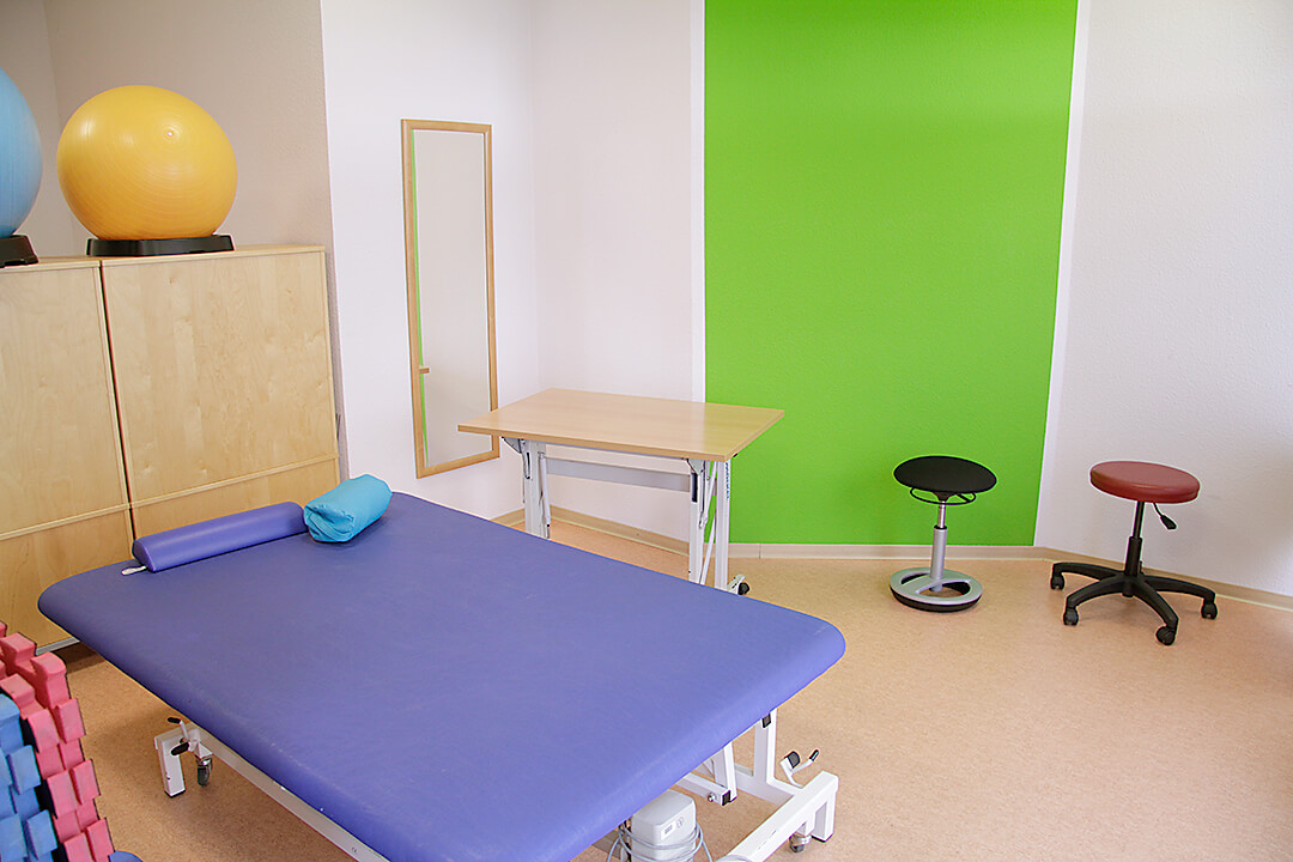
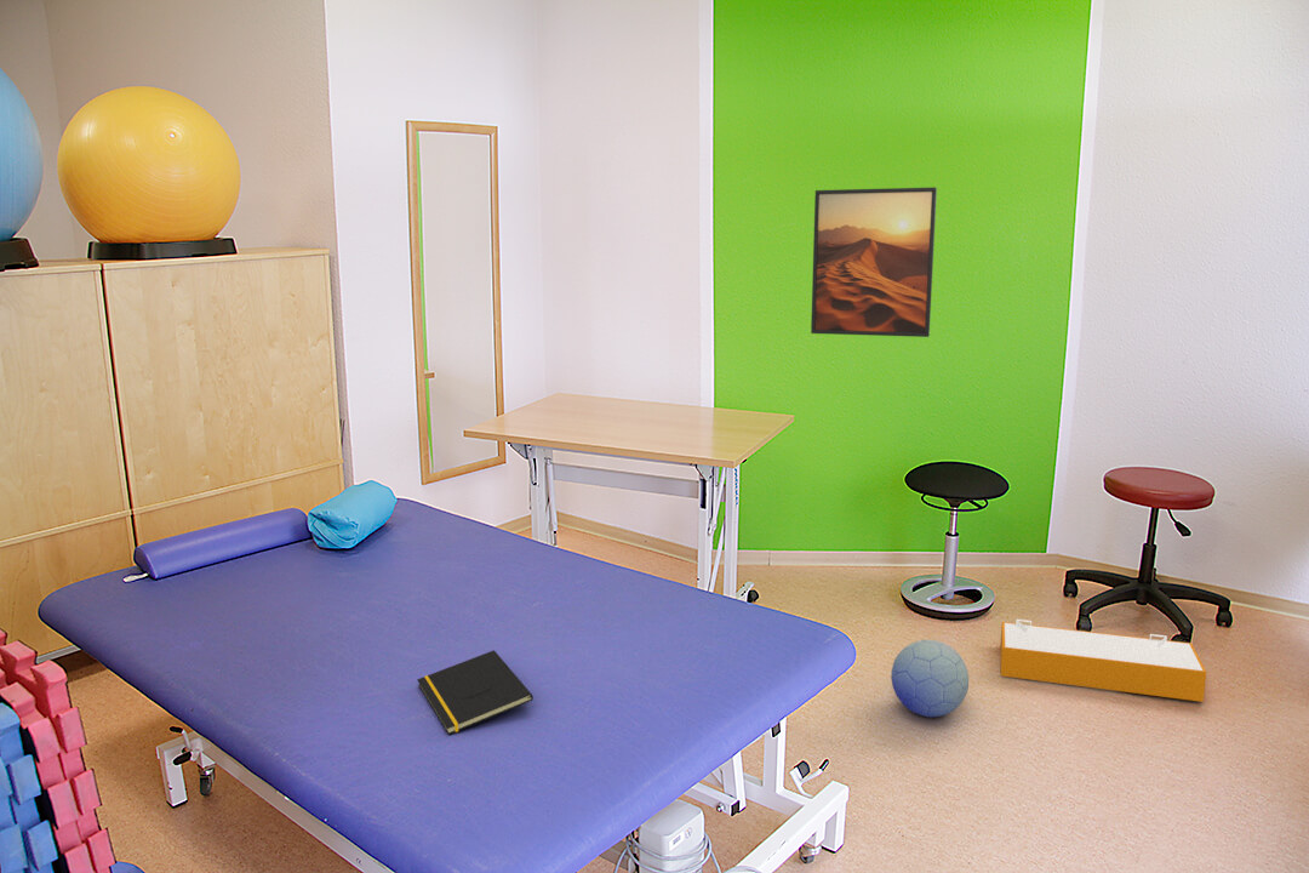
+ notepad (473, 689)
+ ball (930, 678)
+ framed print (871, 262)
+ storage bin (1096, 656)
